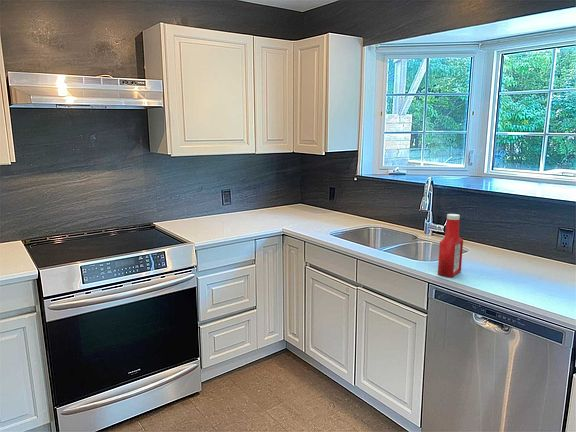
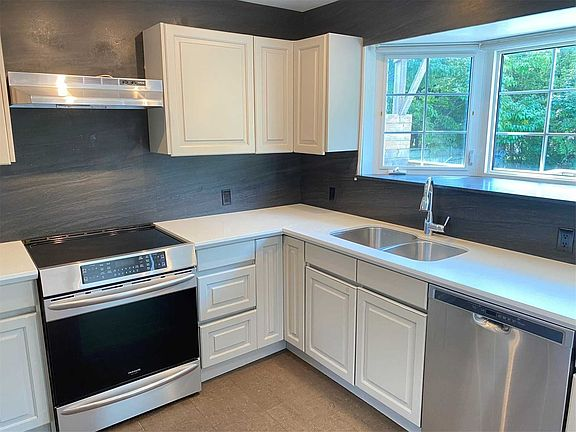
- soap bottle (451, 243)
